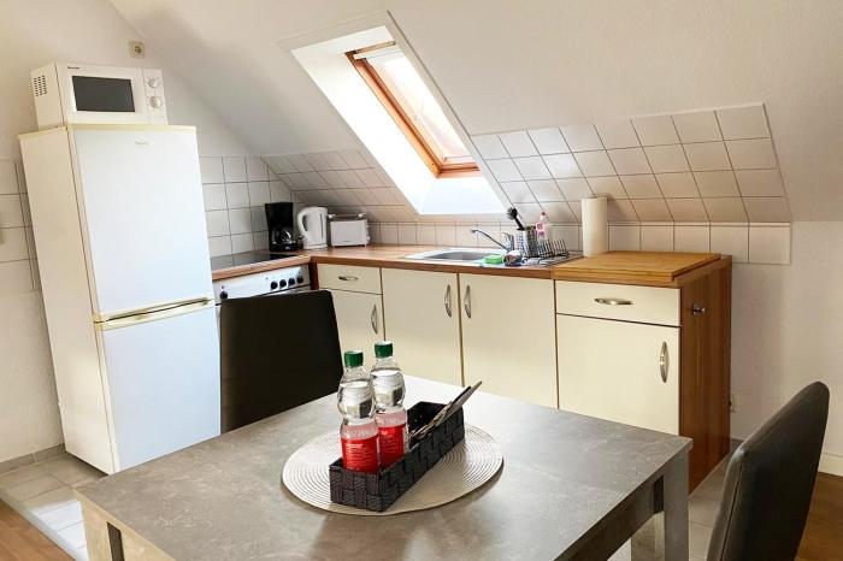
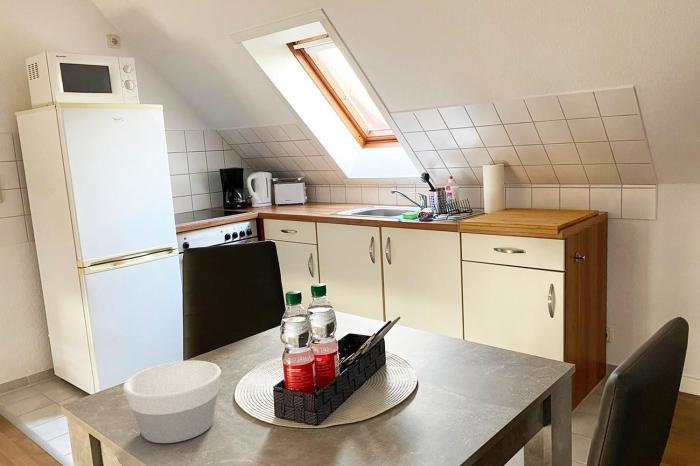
+ bowl (175, 401)
